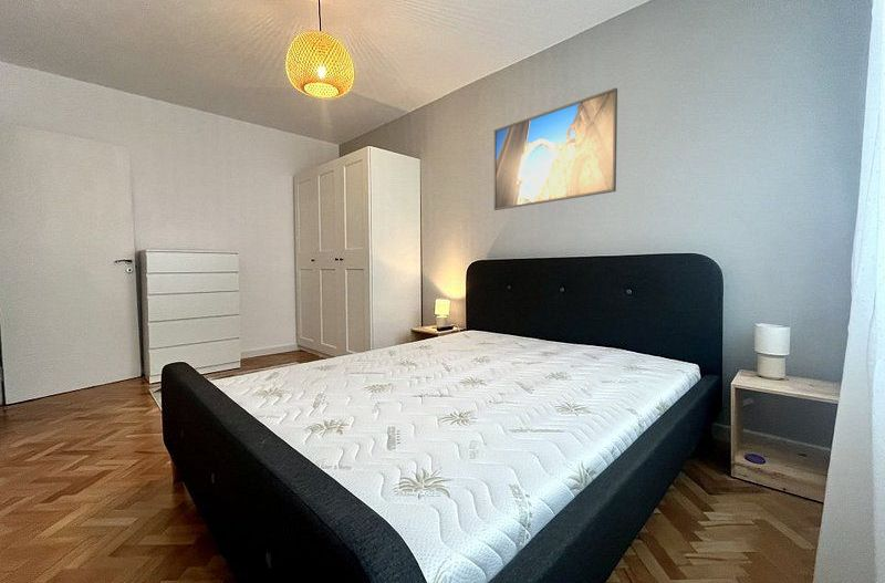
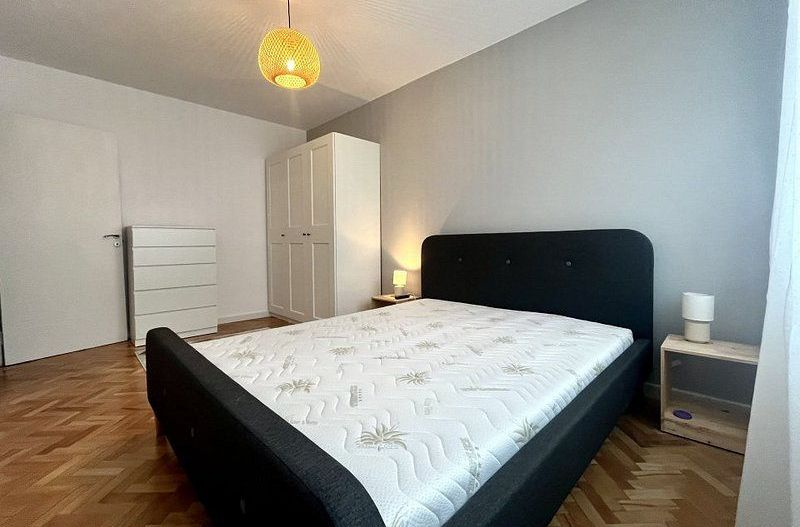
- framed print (548, 157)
